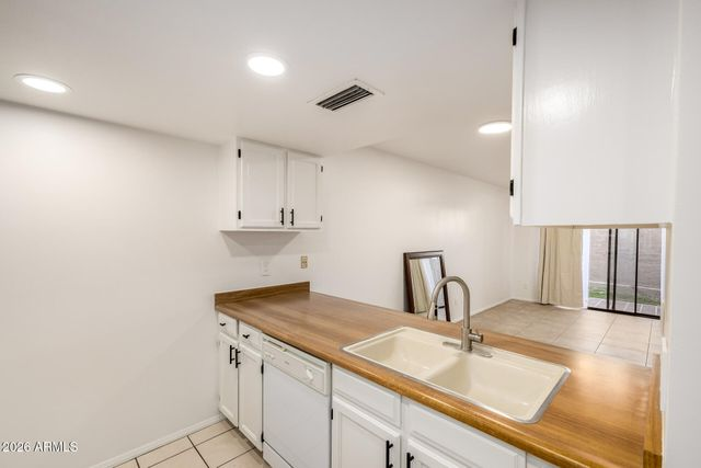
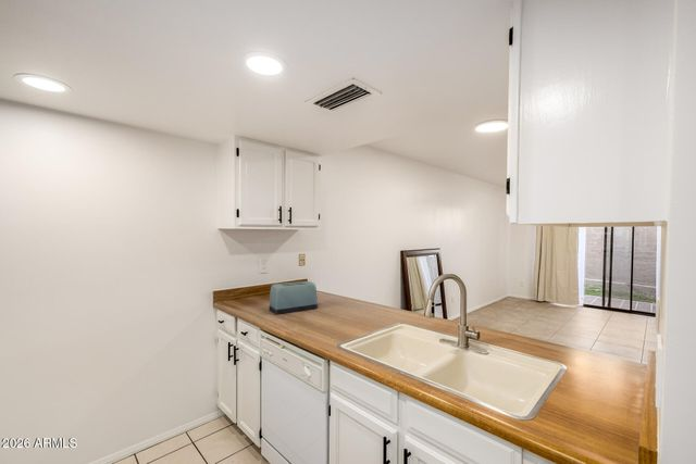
+ toaster (294, 296)
